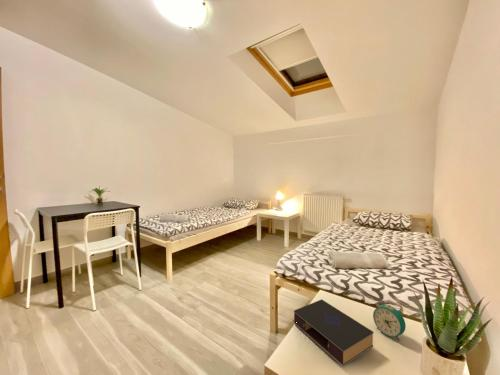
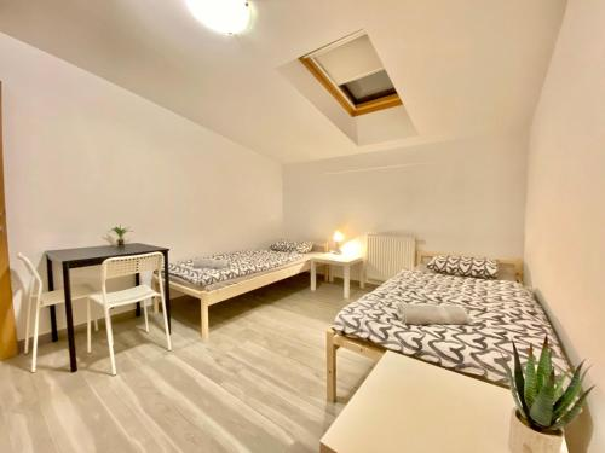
- book (330, 328)
- alarm clock (389, 319)
